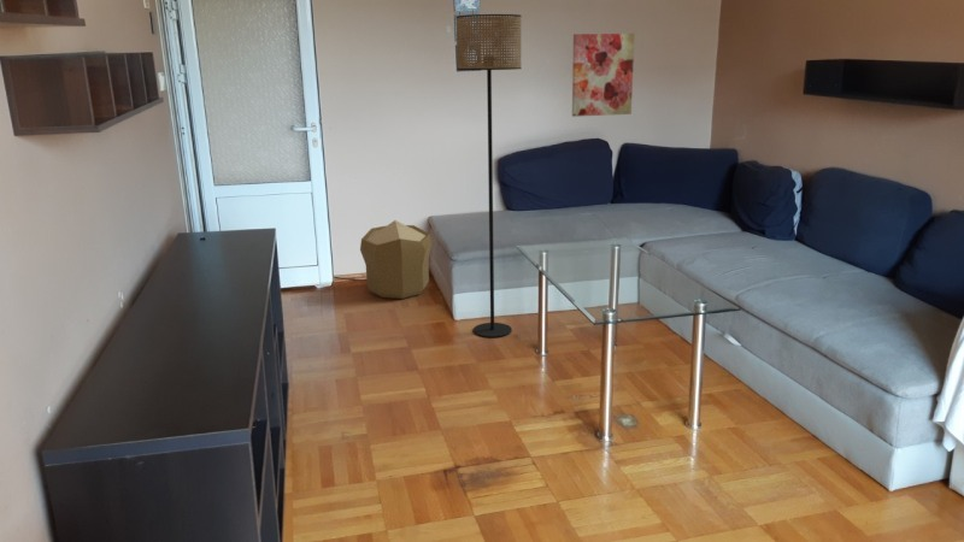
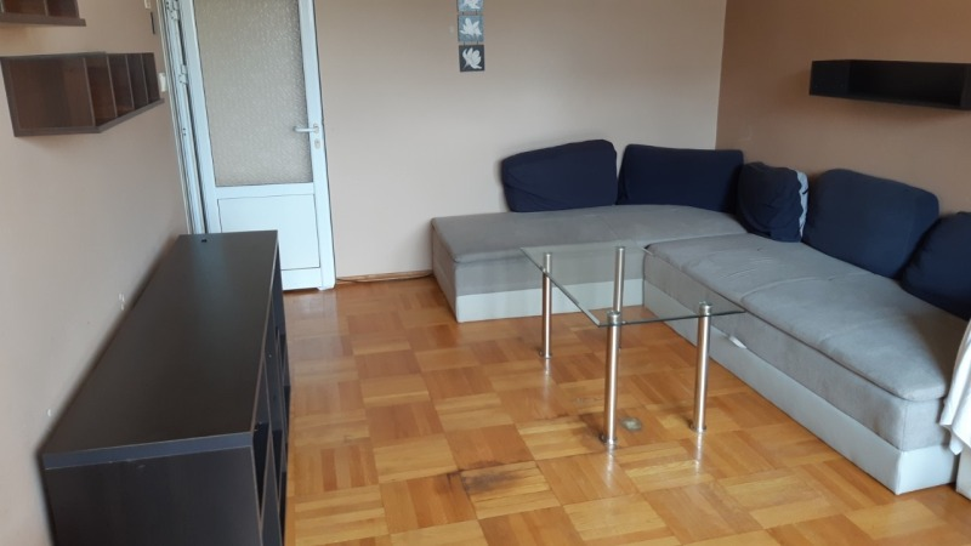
- pouf (396, 255)
- floor lamp (490, 182)
- wall art (602, 75)
